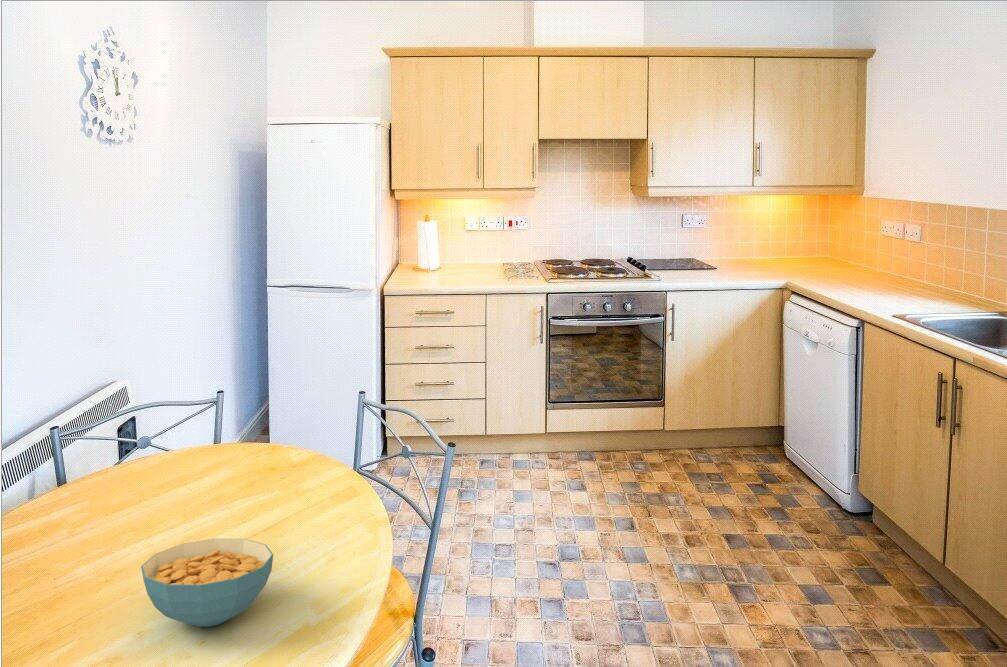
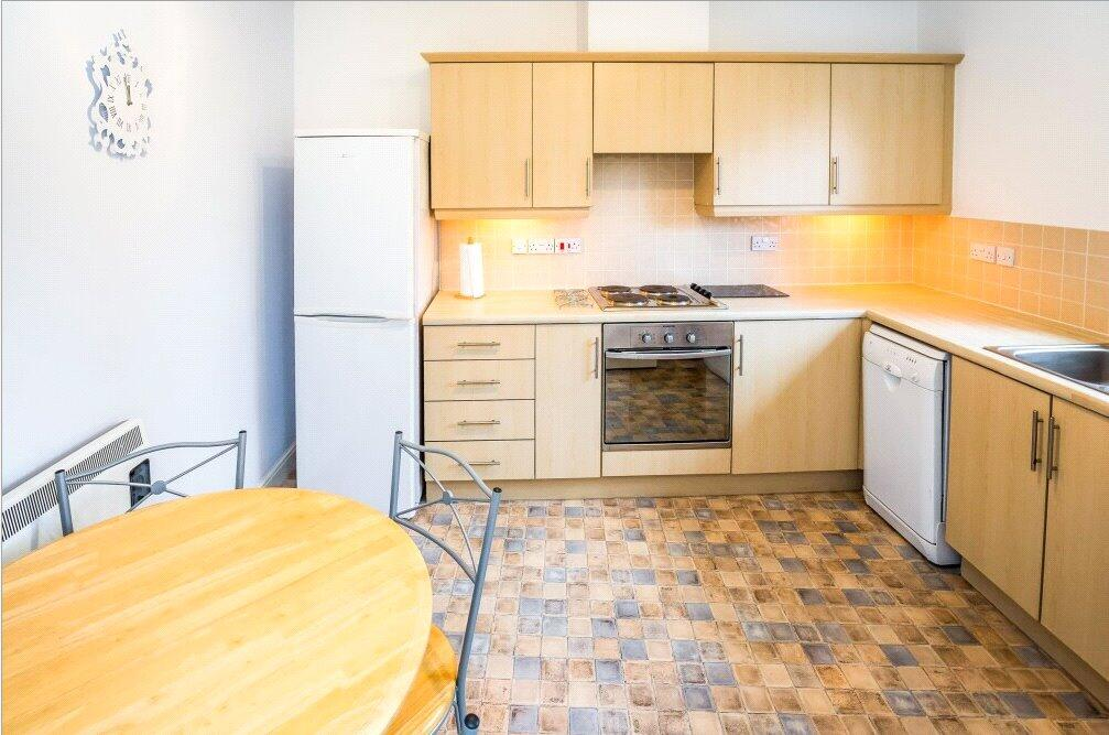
- cereal bowl (209, 589)
